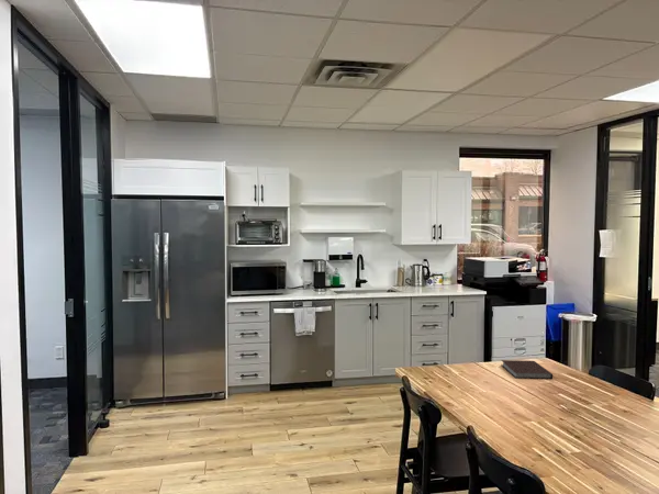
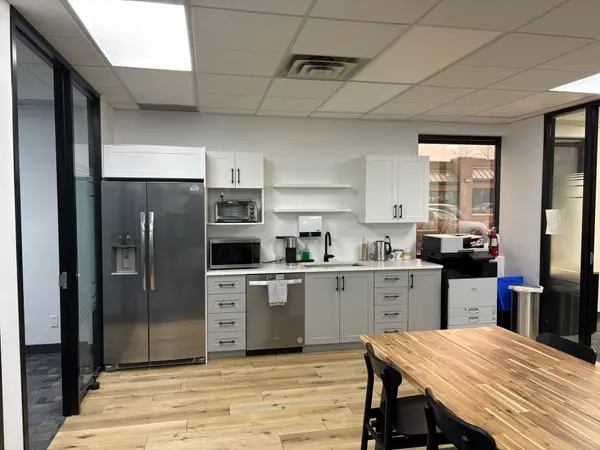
- notebook (525, 369)
